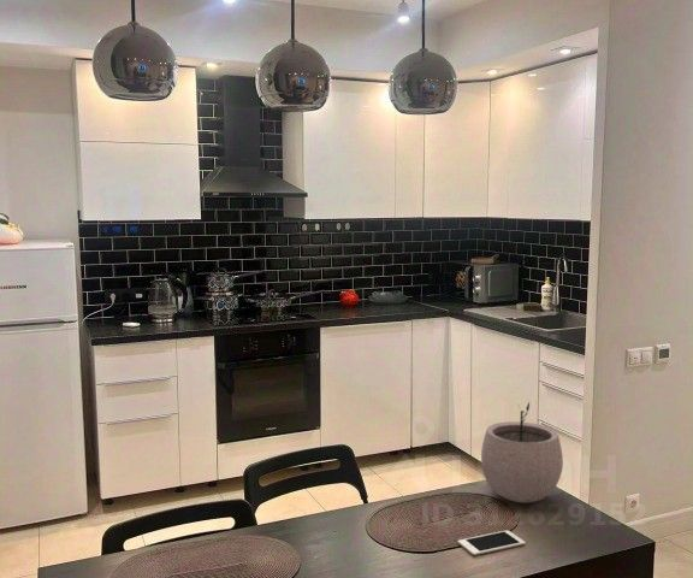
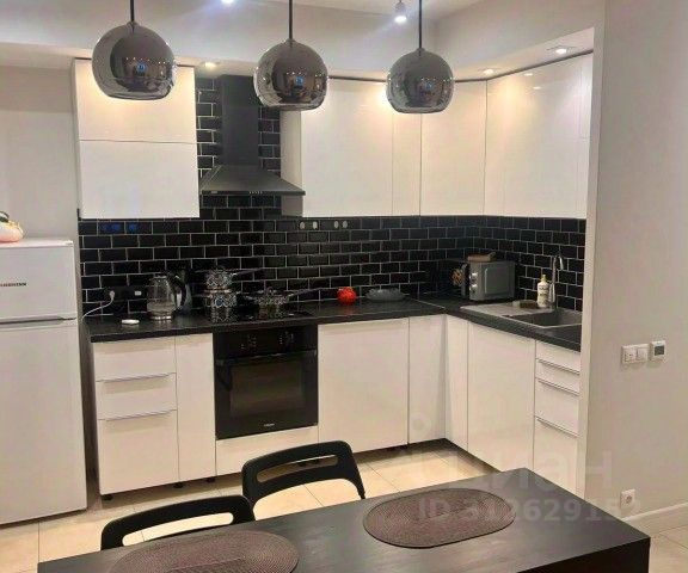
- cell phone (491, 542)
- plant pot (521, 450)
